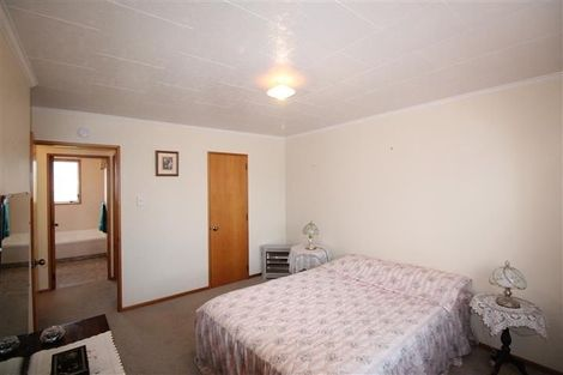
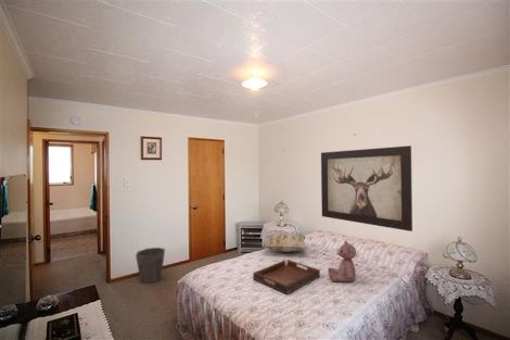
+ decorative pillow (285, 241)
+ serving tray (286, 274)
+ wall art (359, 186)
+ waste bin (151, 265)
+ teddy bear (342, 261)
